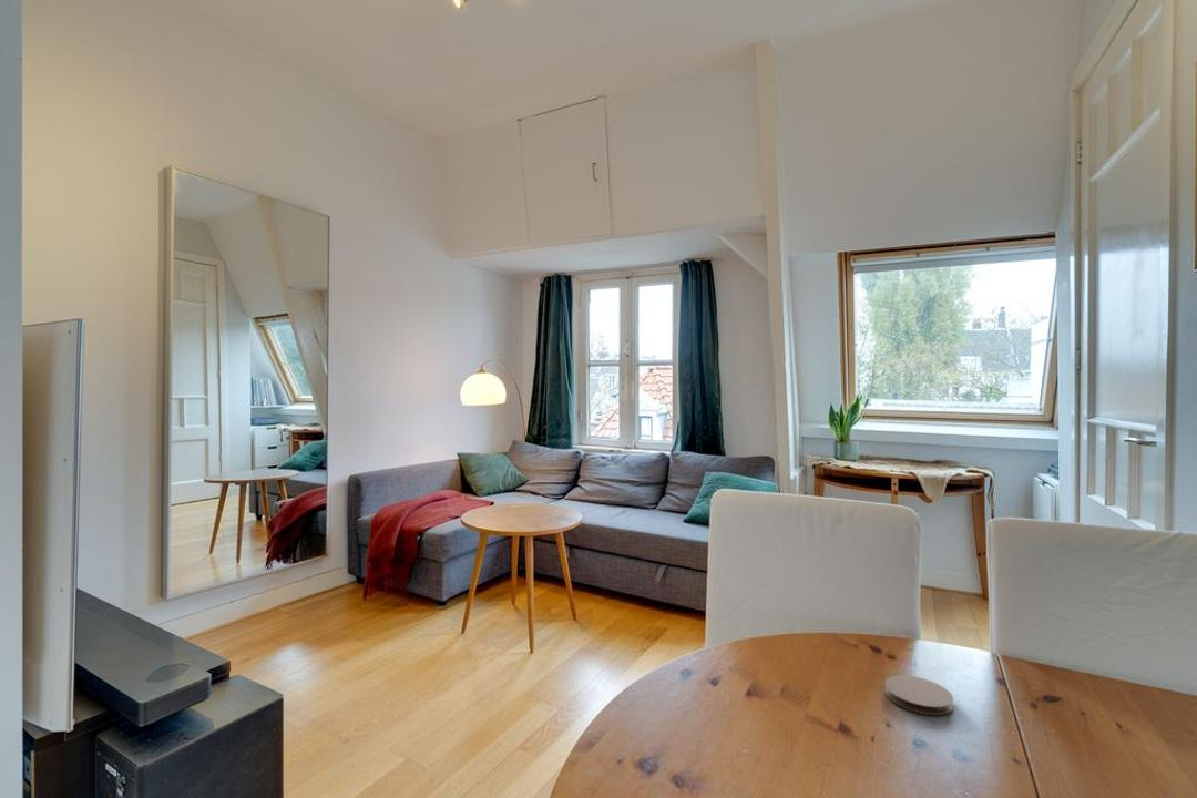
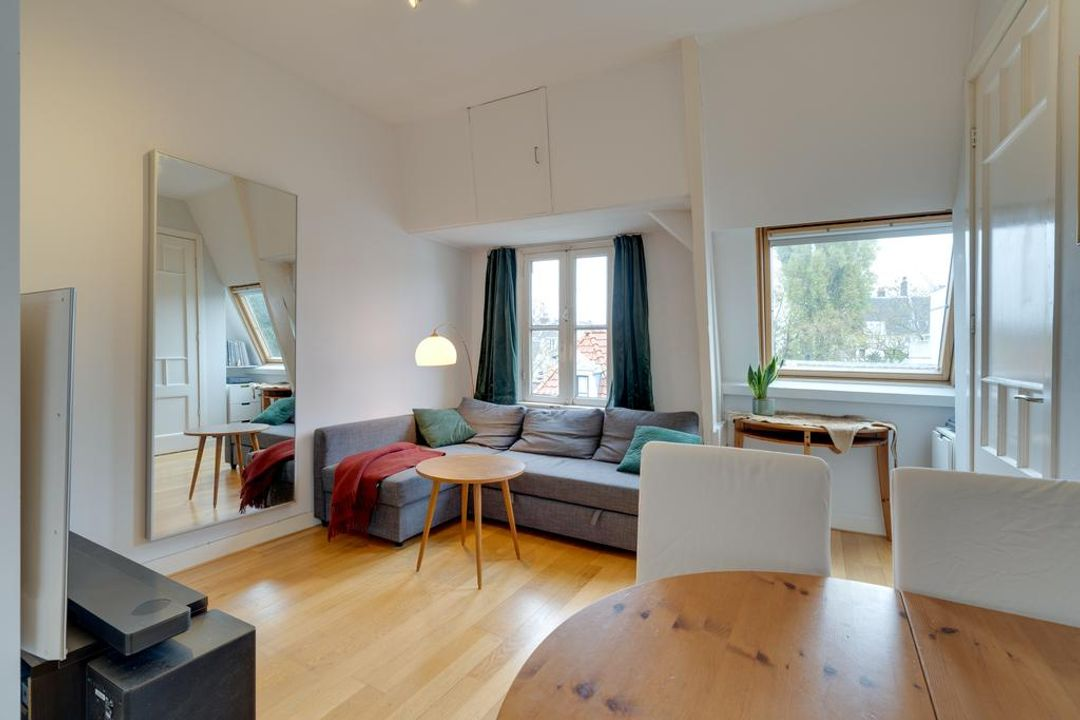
- coaster (918, 694)
